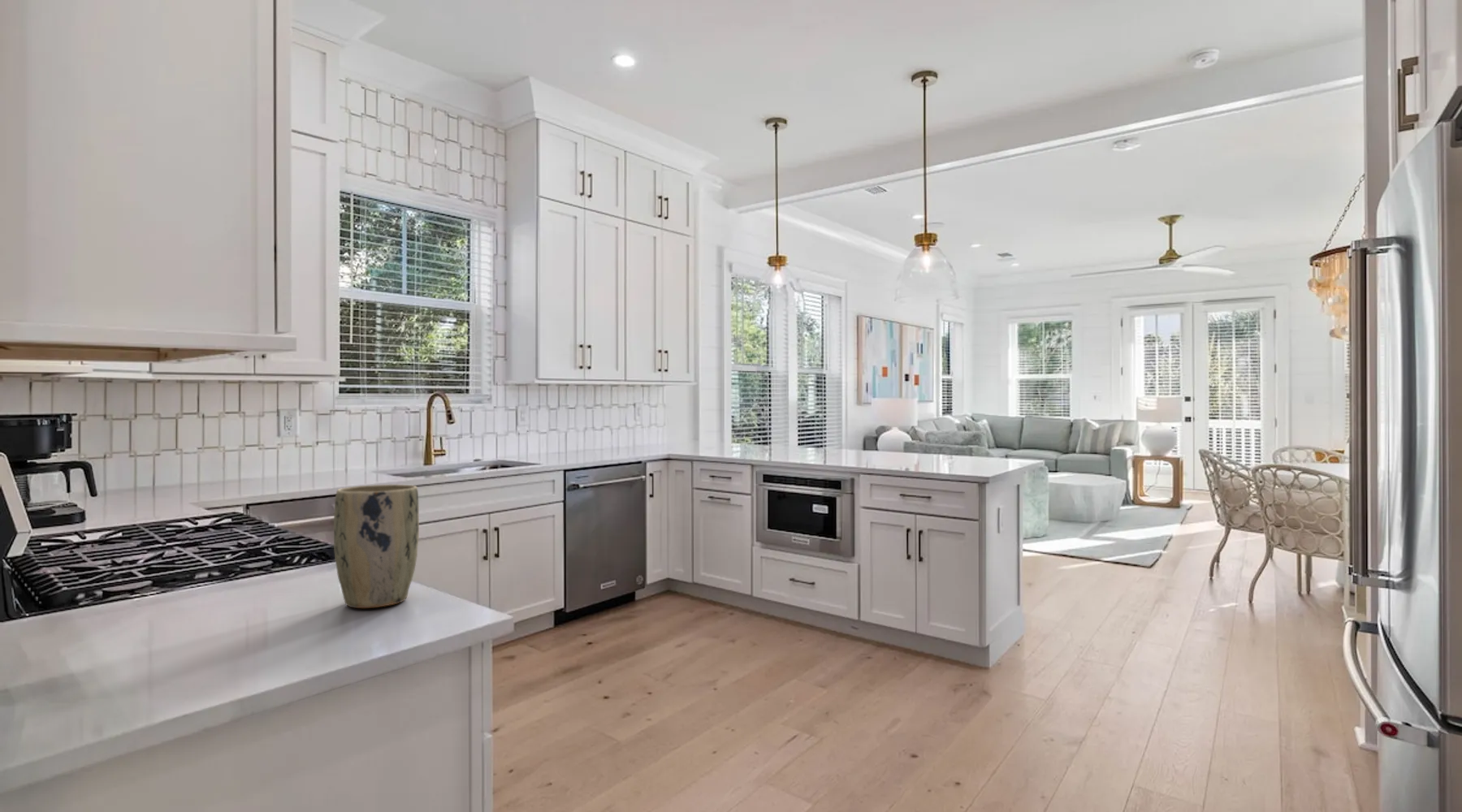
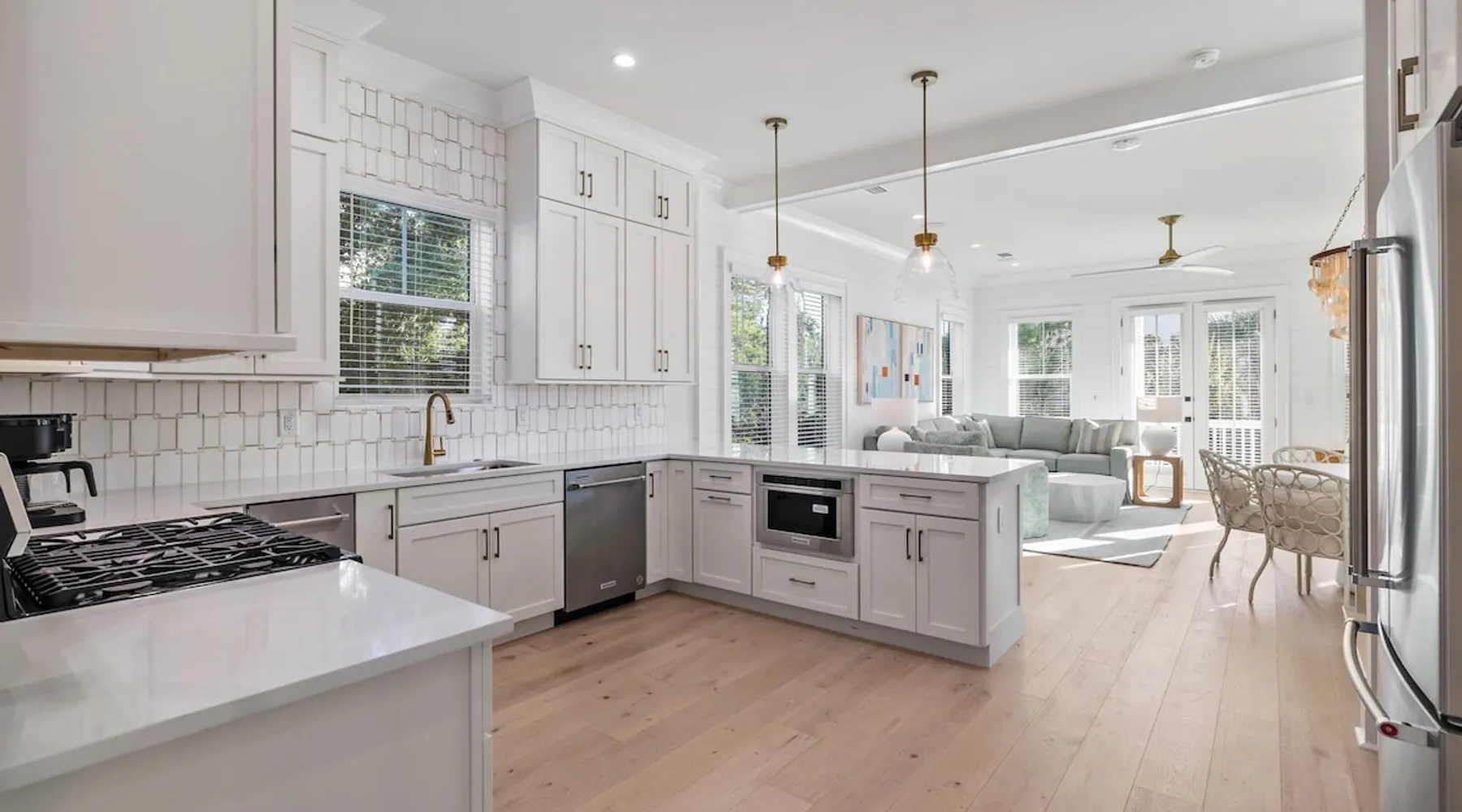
- plant pot (377, 544)
